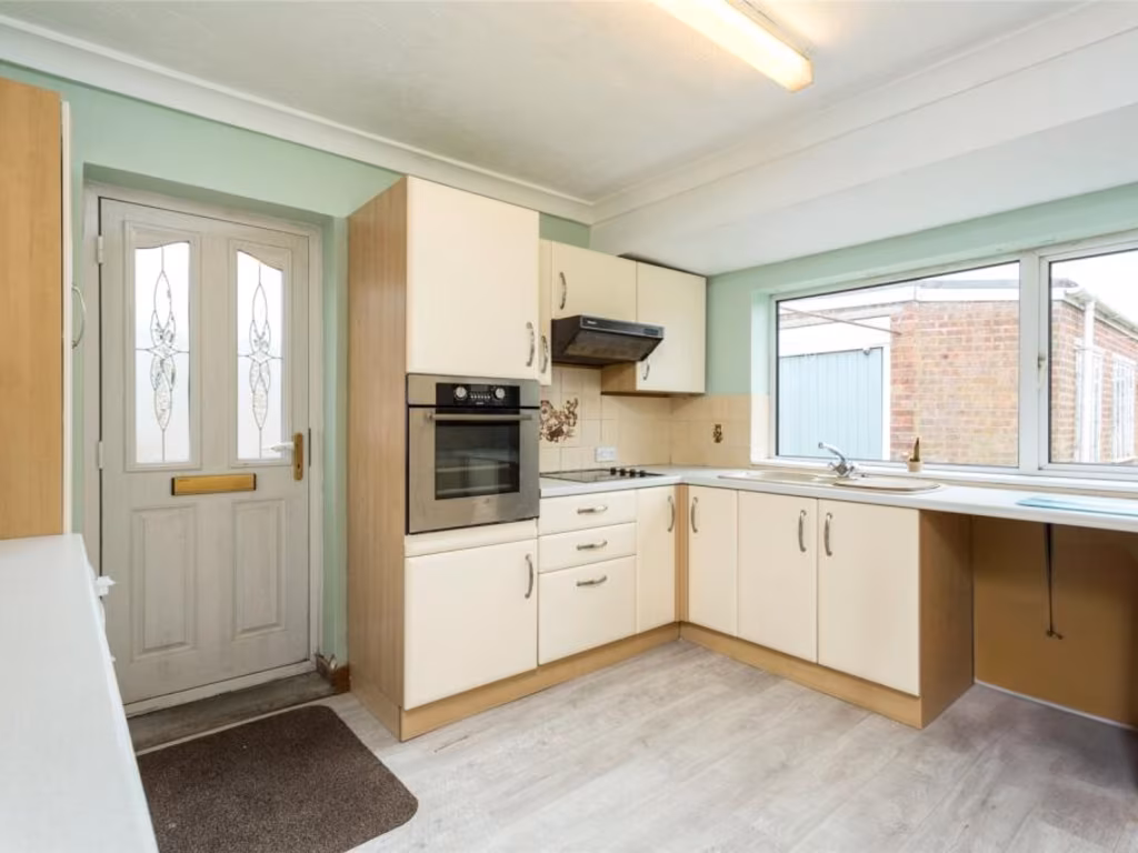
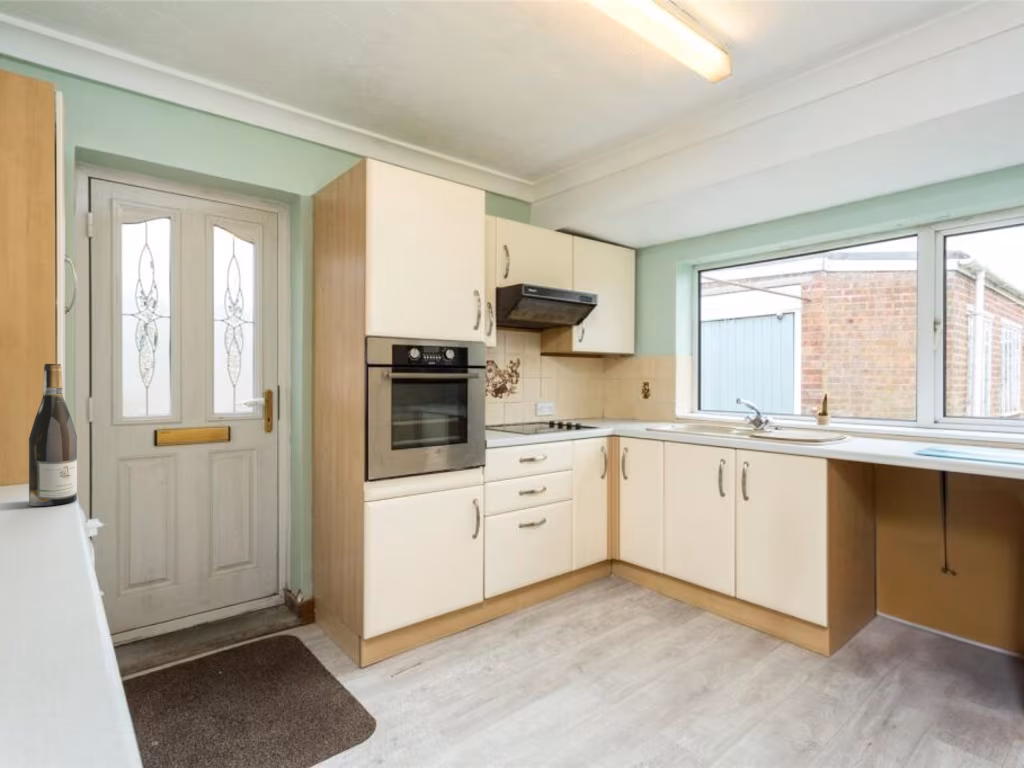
+ wine bottle (53, 432)
